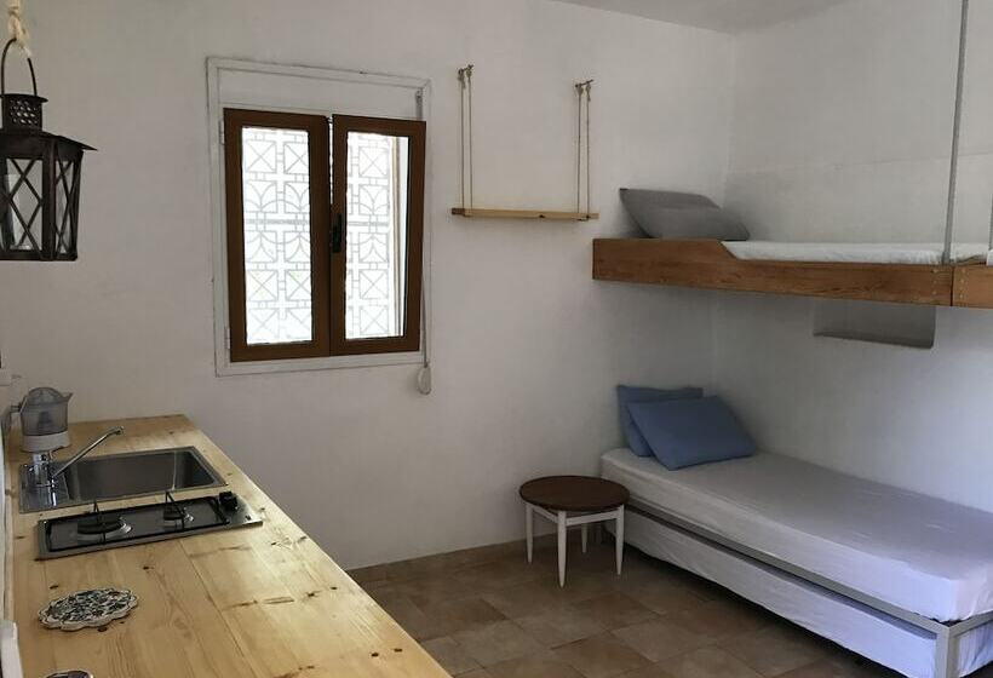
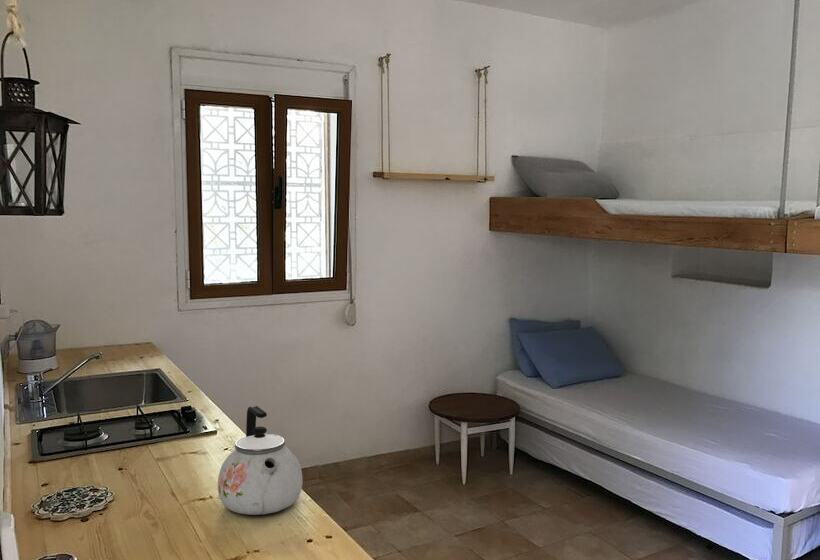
+ kettle (260, 457)
